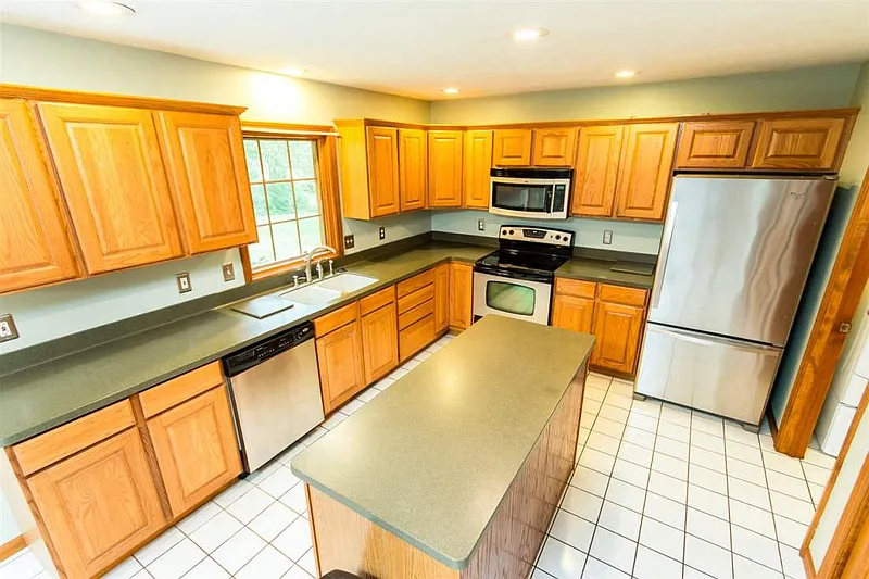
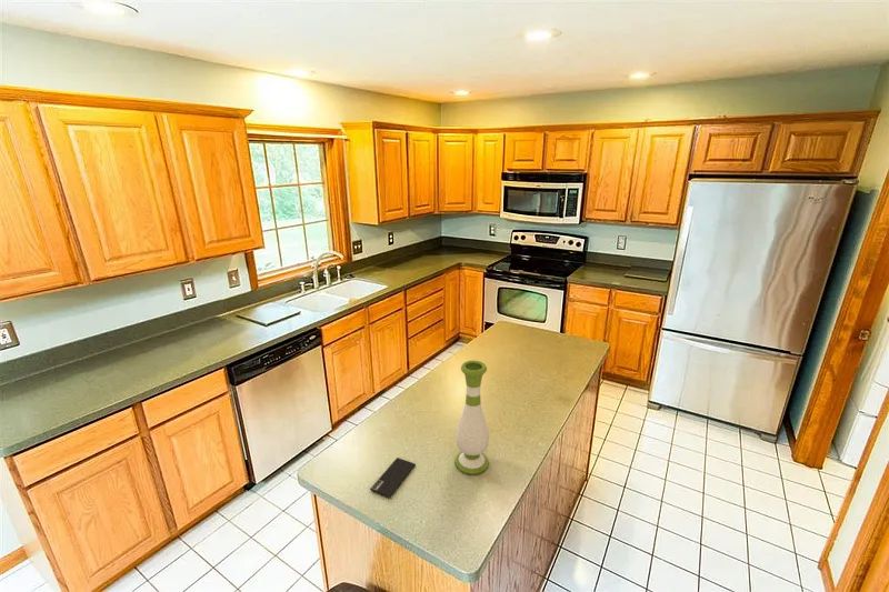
+ smartphone (393, 475)
+ vase (472, 415)
